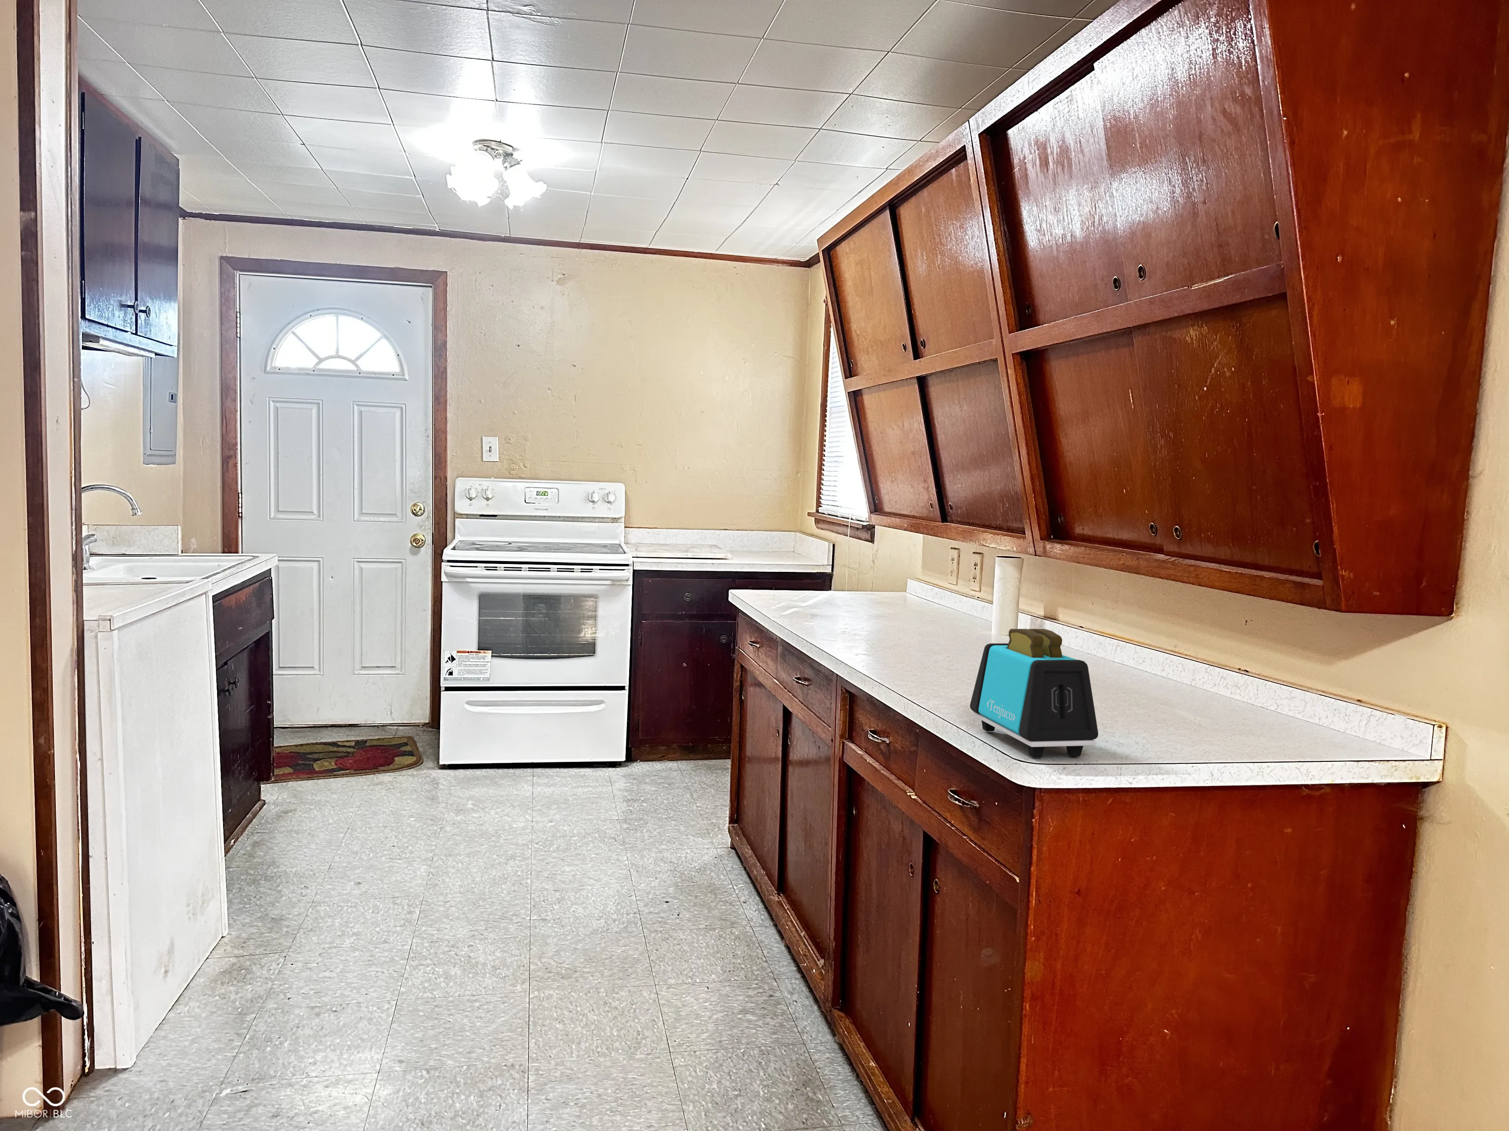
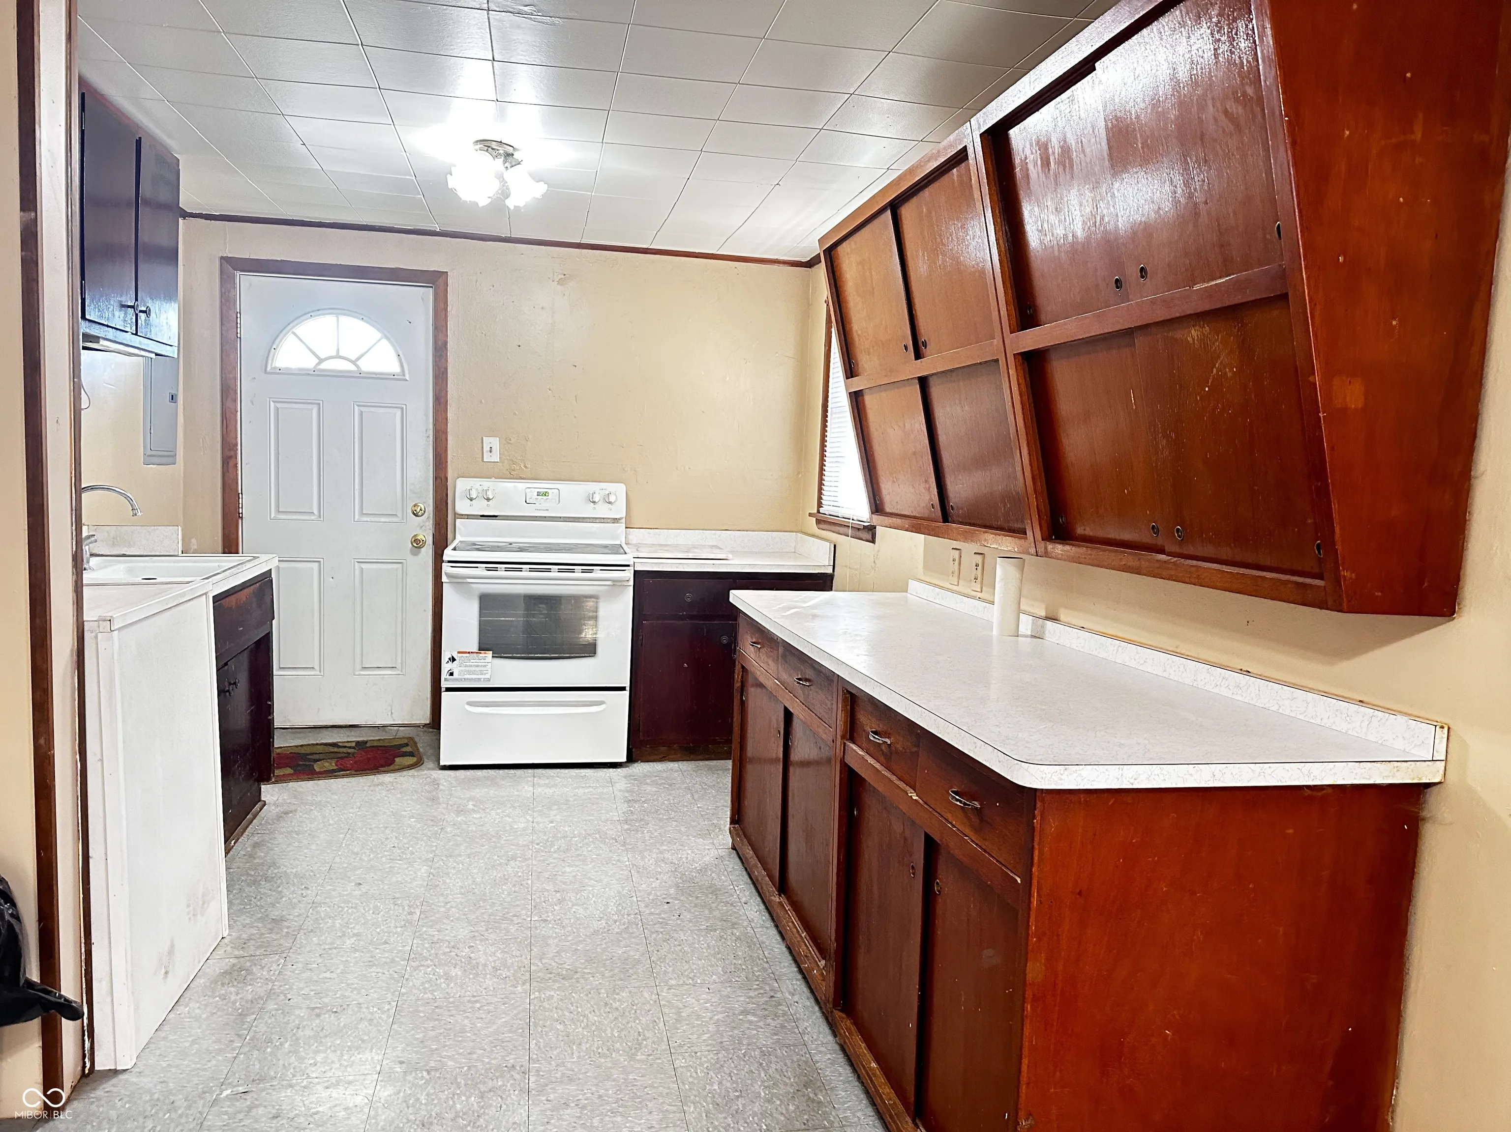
- toaster (1033, 687)
